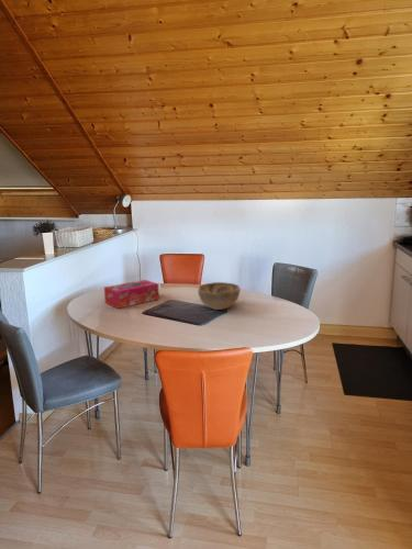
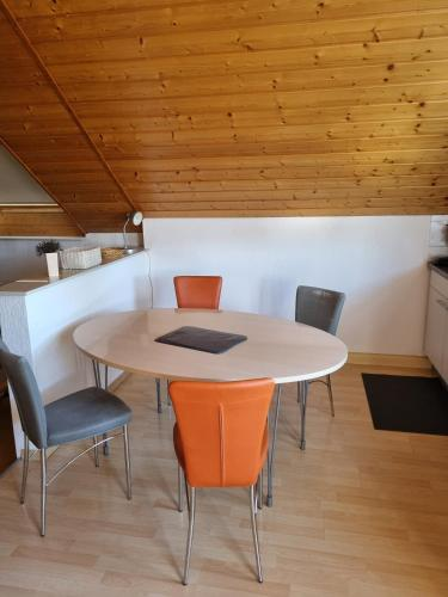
- decorative bowl (219, 296)
- tissue box (132, 293)
